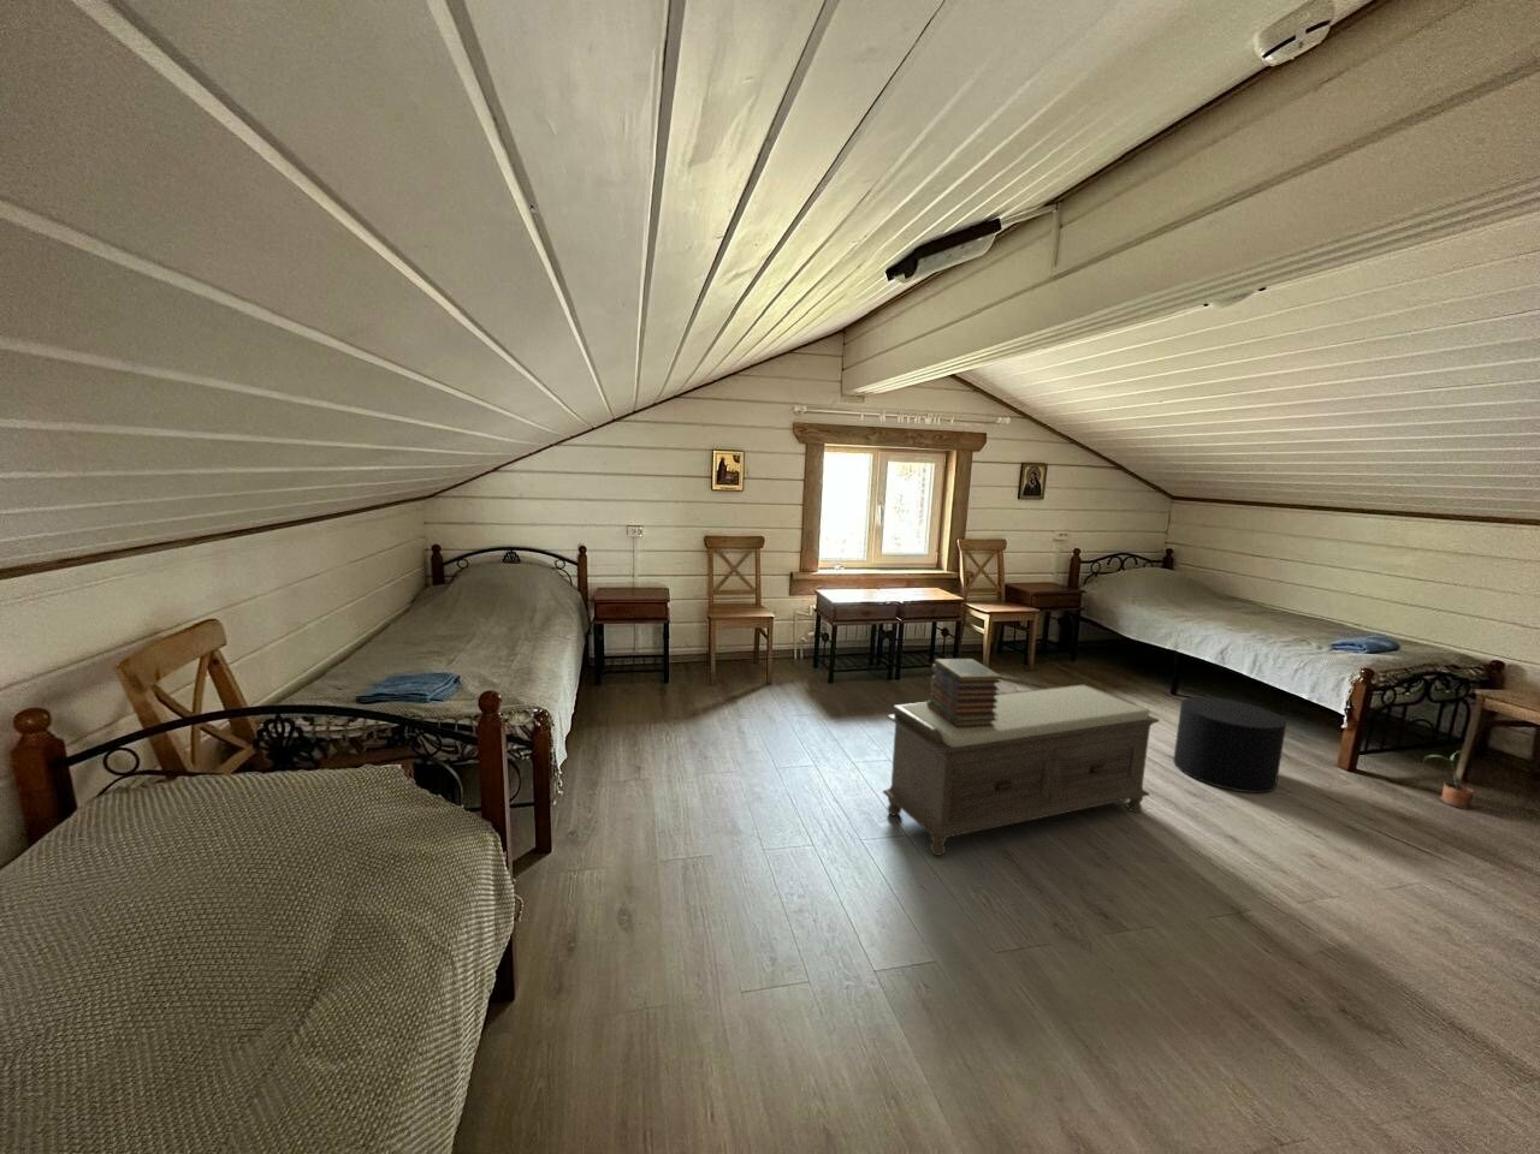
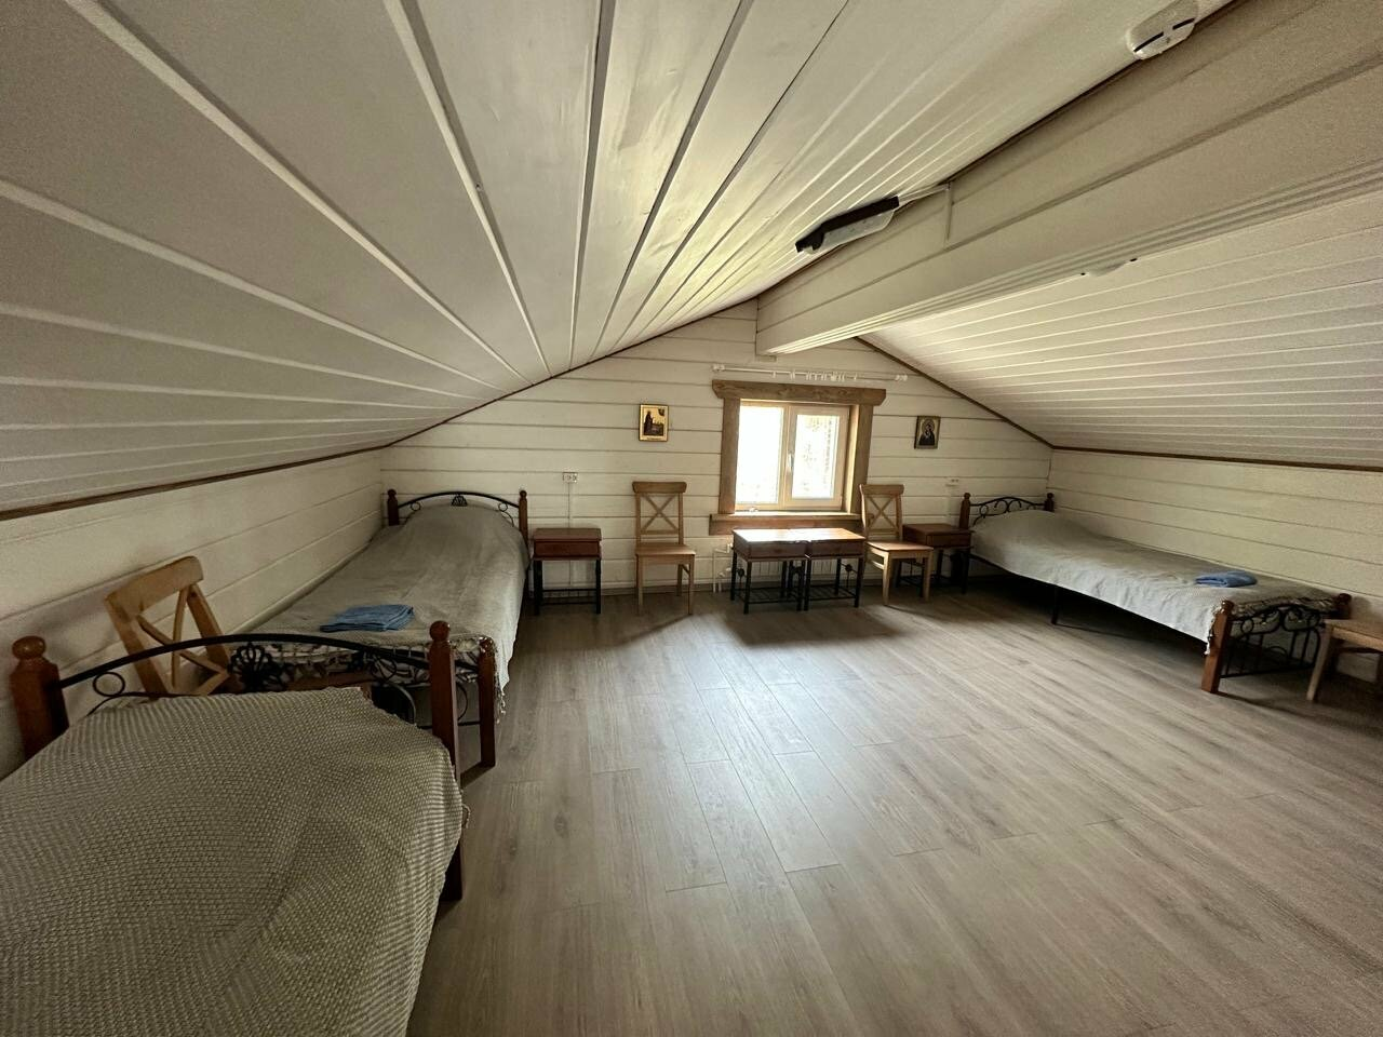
- bench (1020, 760)
- potted plant (1454, 775)
- stool (1227, 742)
- book stack (964, 691)
